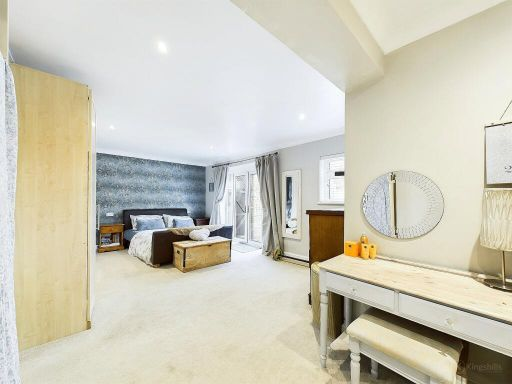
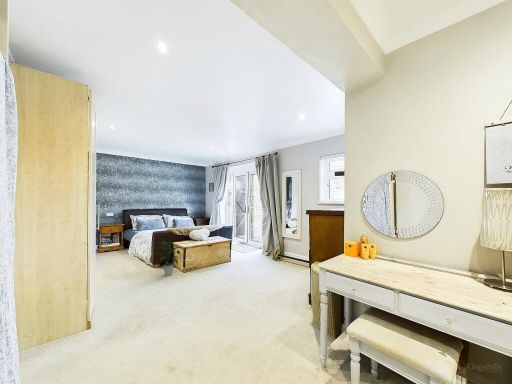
+ indoor plant (167, 256)
